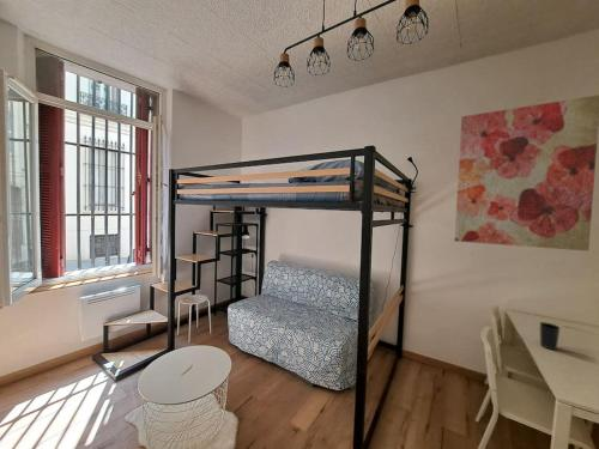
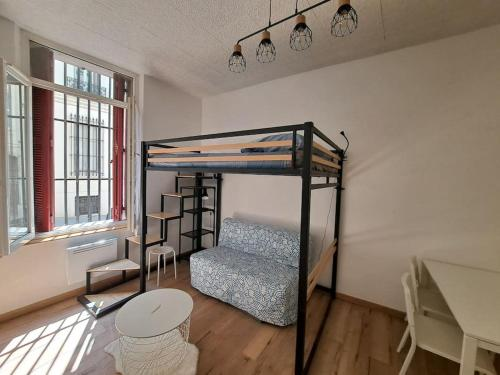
- cup (549, 335)
- wall art (518, 177)
